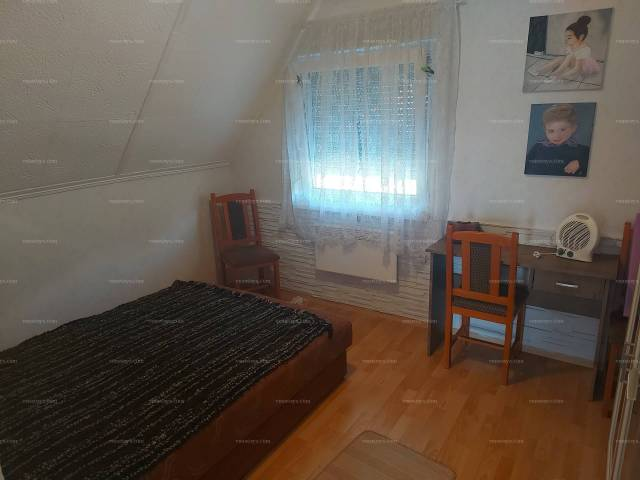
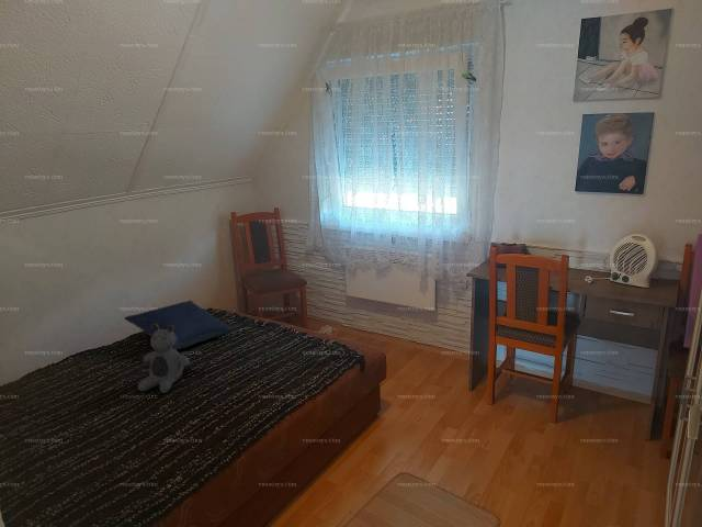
+ teddy bear (160, 356)
+ pillow (180, 324)
